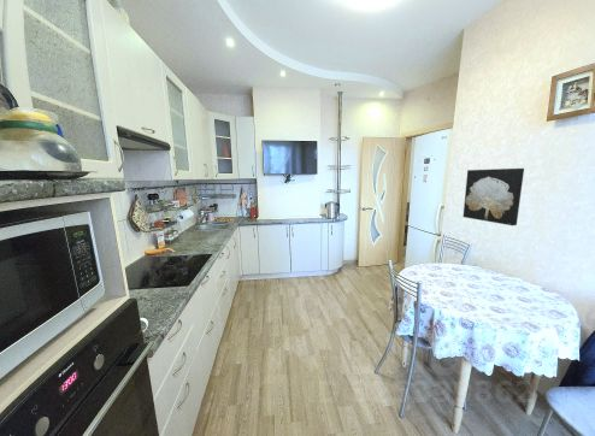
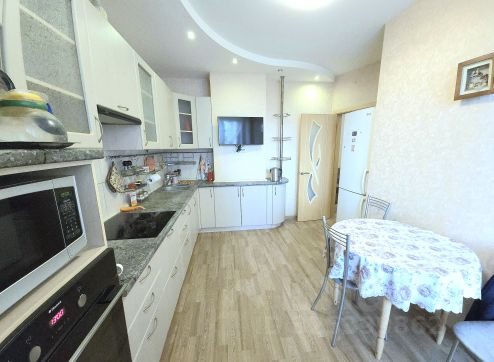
- wall art (490, 195)
